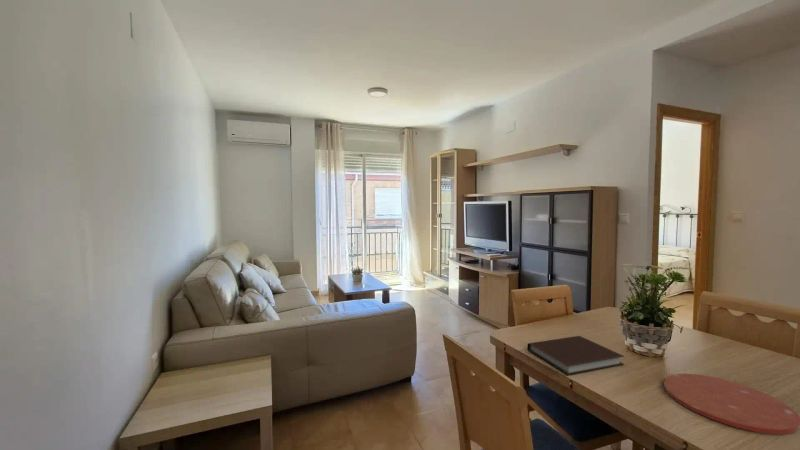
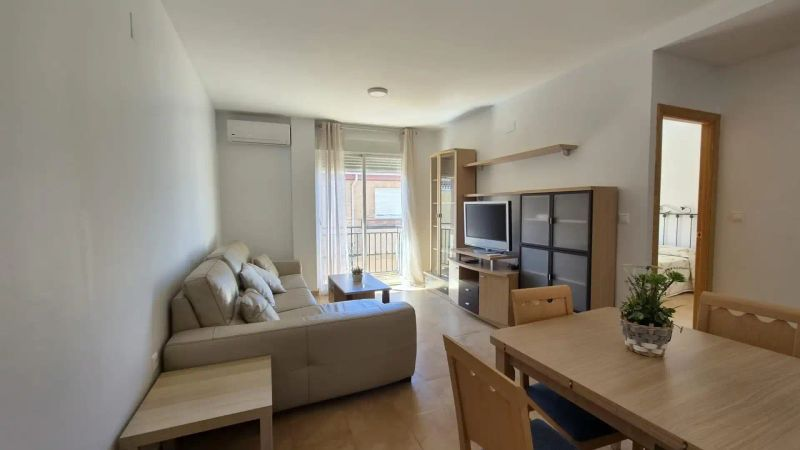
- plate (725, 399)
- notebook (573, 353)
